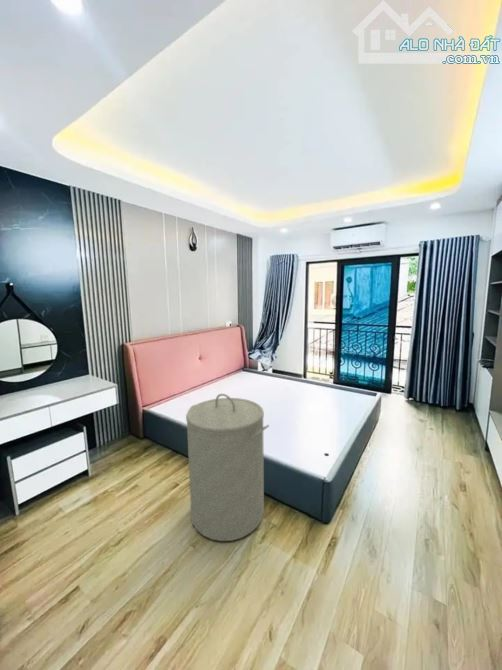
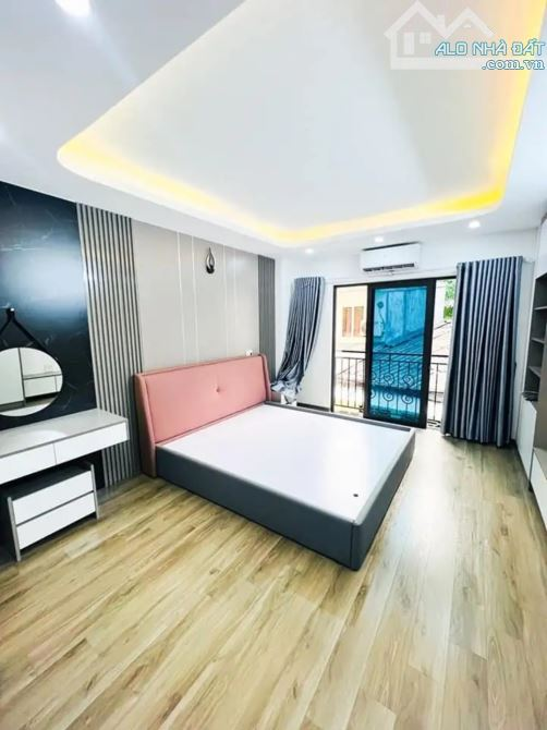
- laundry hamper (226, 454)
